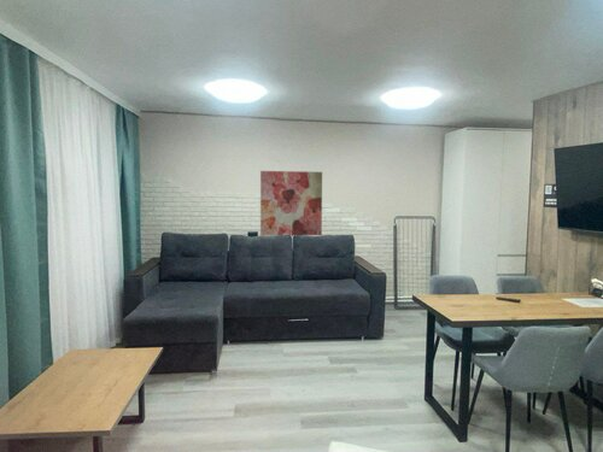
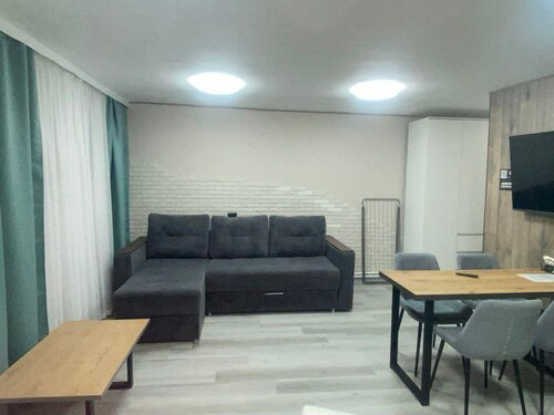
- wall art (291, 212)
